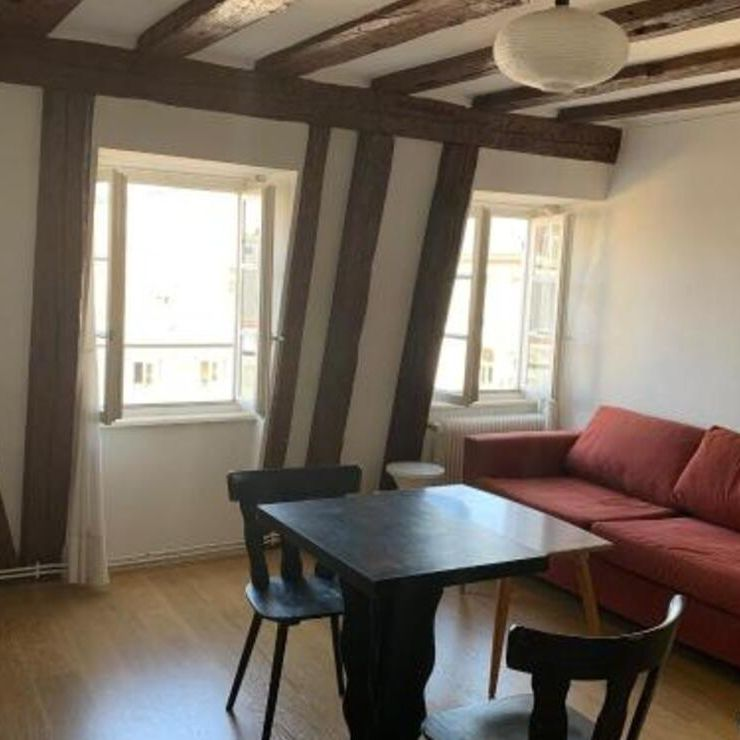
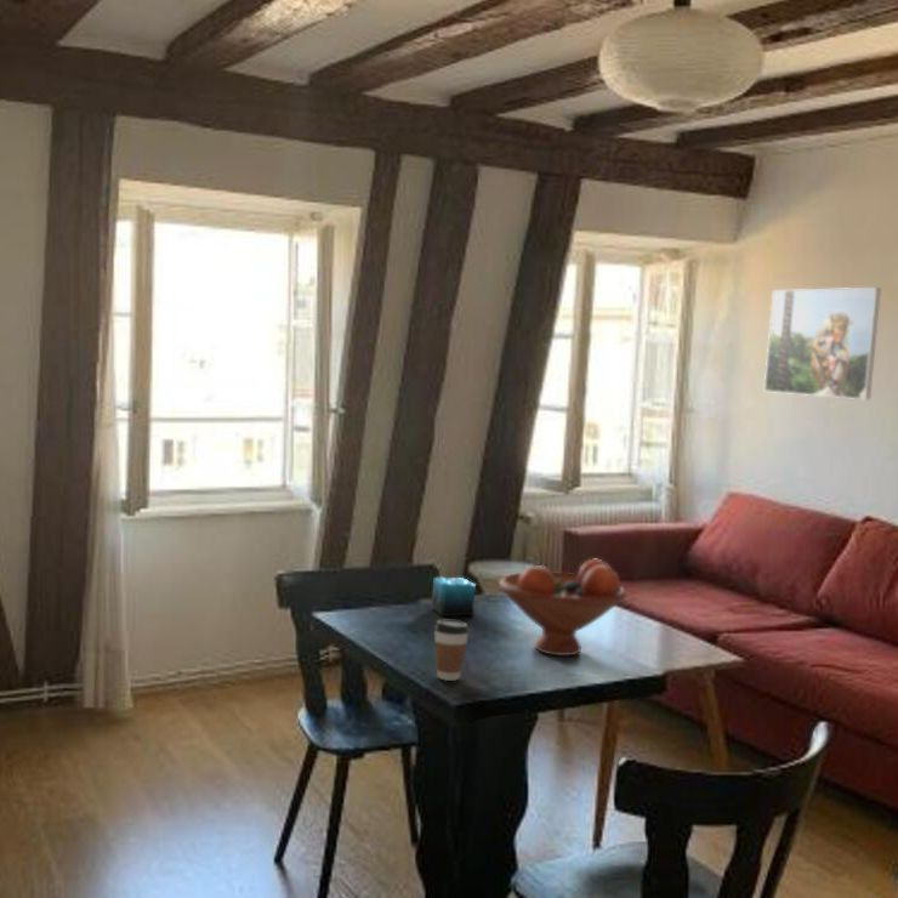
+ coffee cup (450, 649)
+ candle (453, 589)
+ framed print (819, 342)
+ fruit bowl (561, 604)
